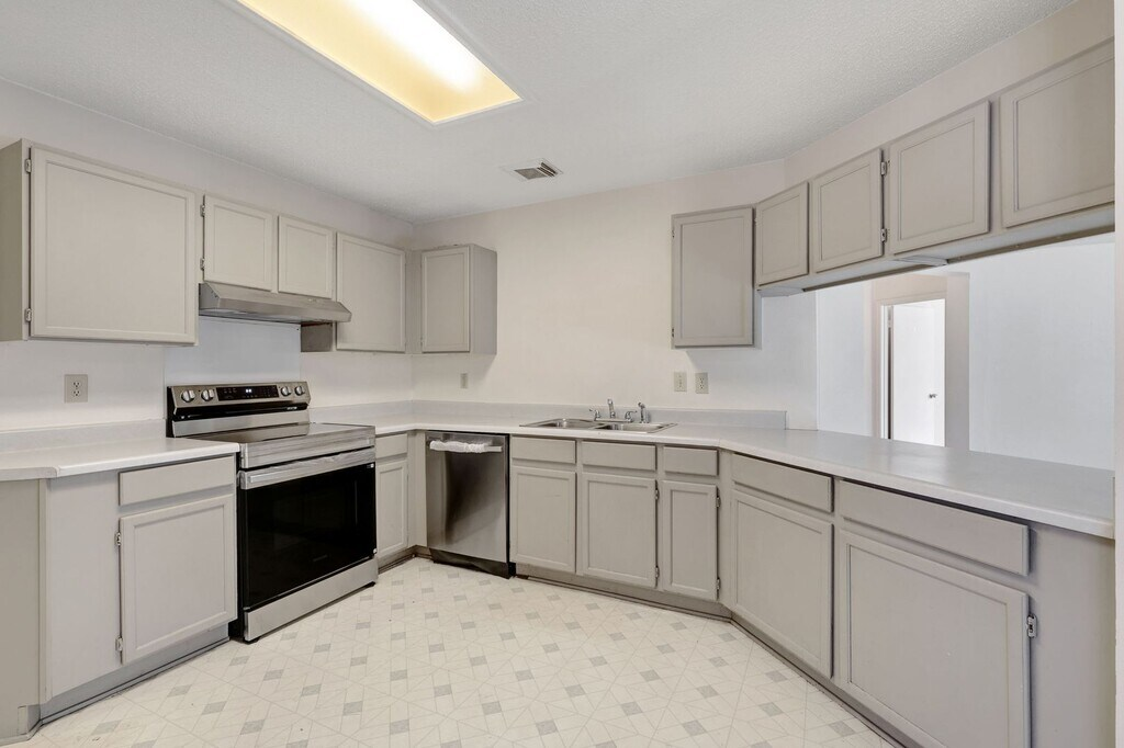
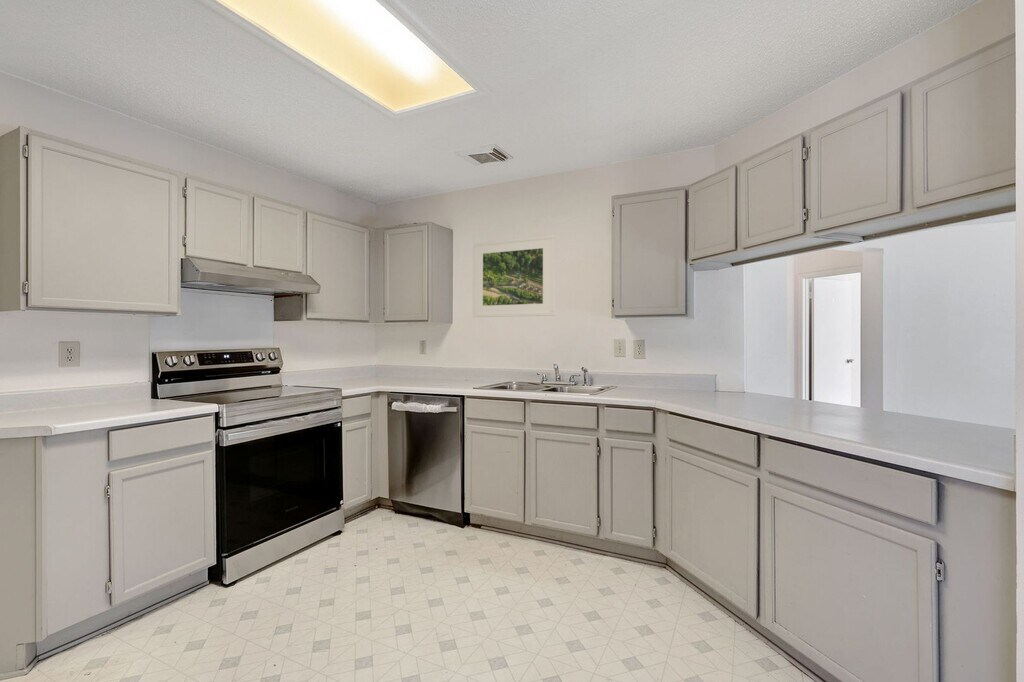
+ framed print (512, 277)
